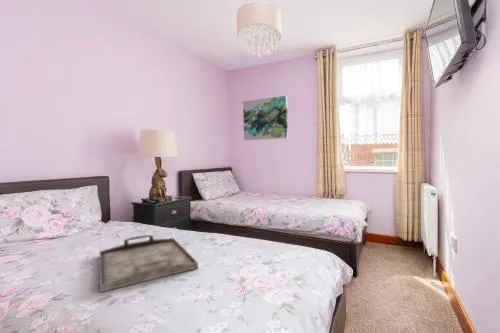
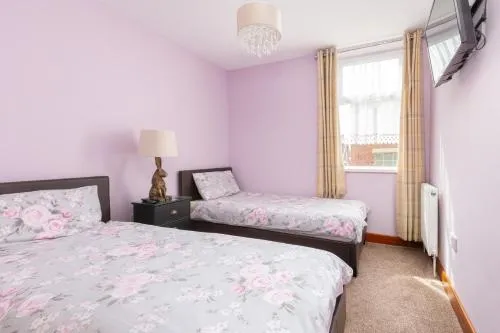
- wall art (264, 119)
- serving tray (145, 254)
